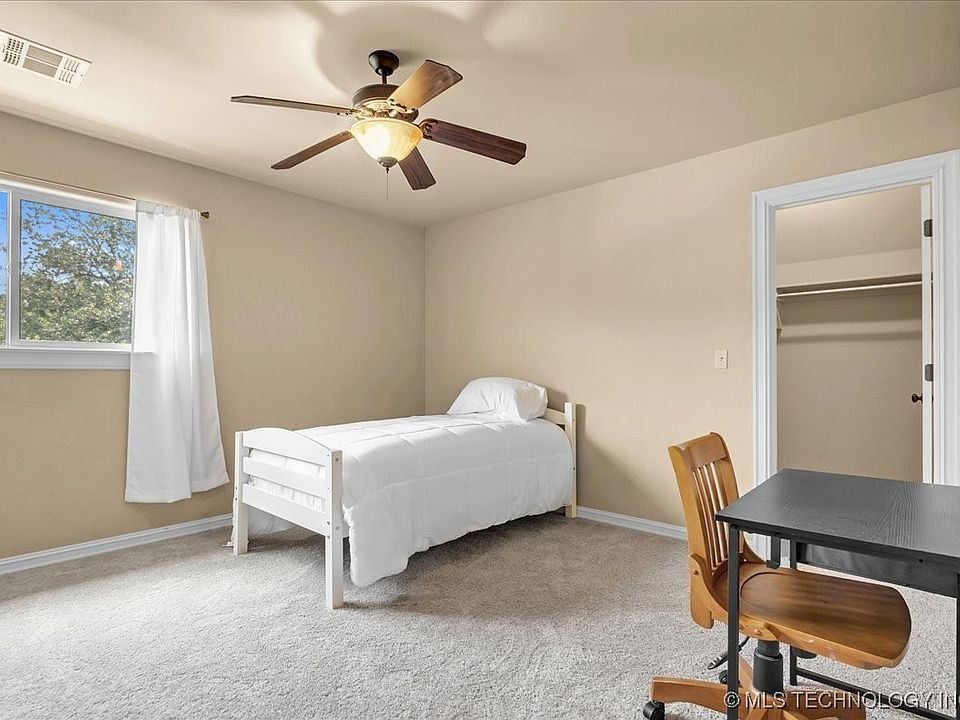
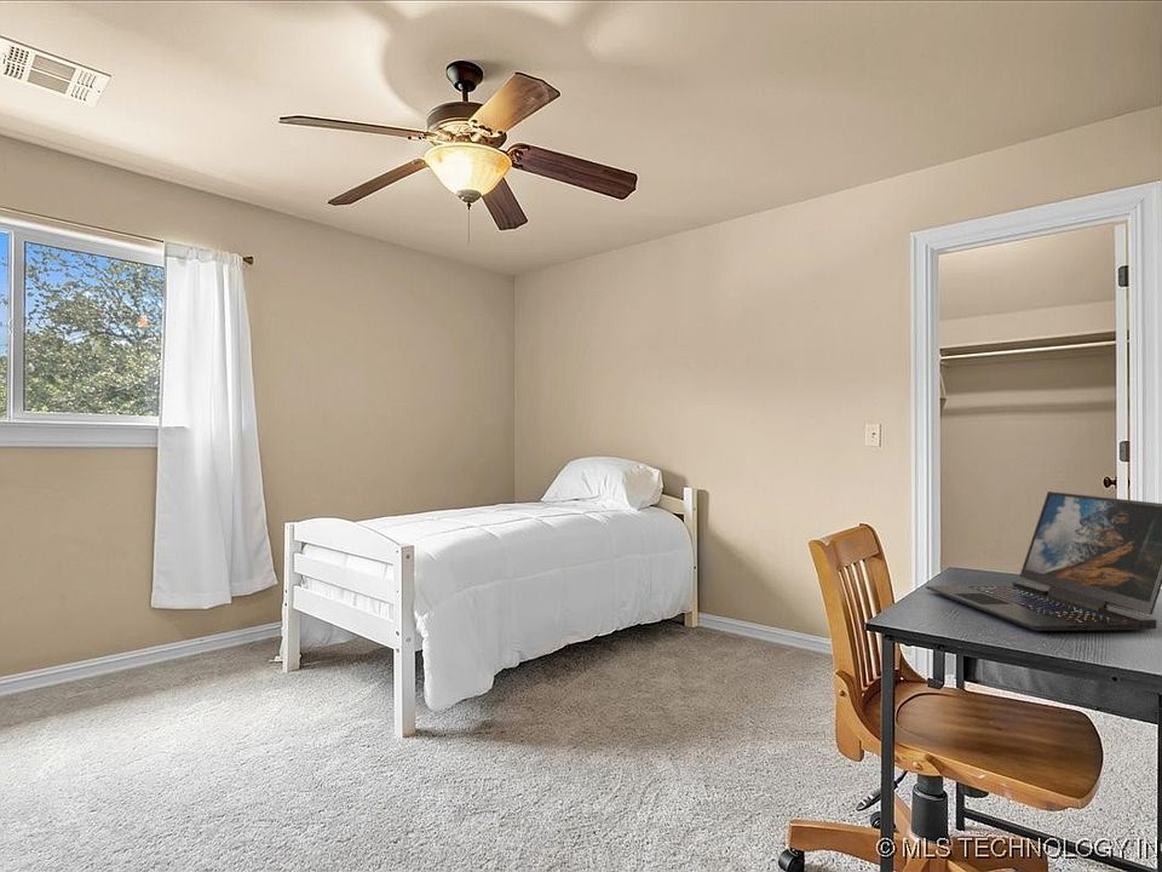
+ laptop (1042, 553)
